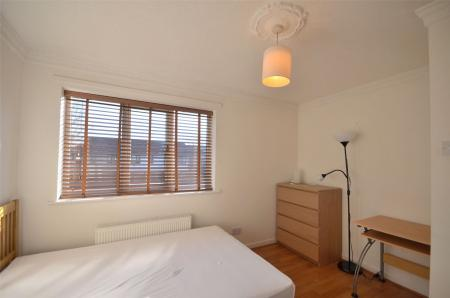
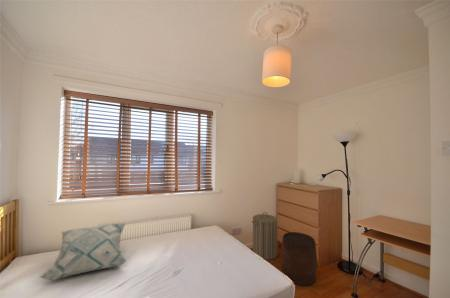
+ stool (298, 257)
+ decorative pillow (91, 247)
+ laundry hamper (264, 232)
